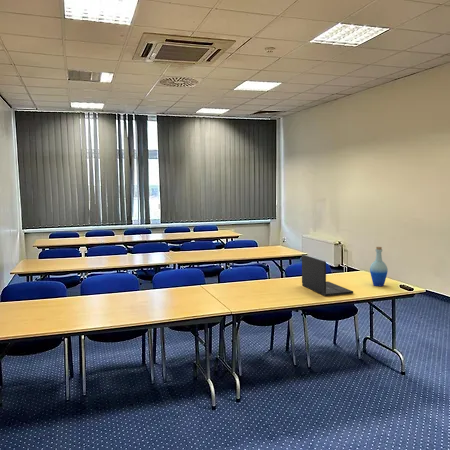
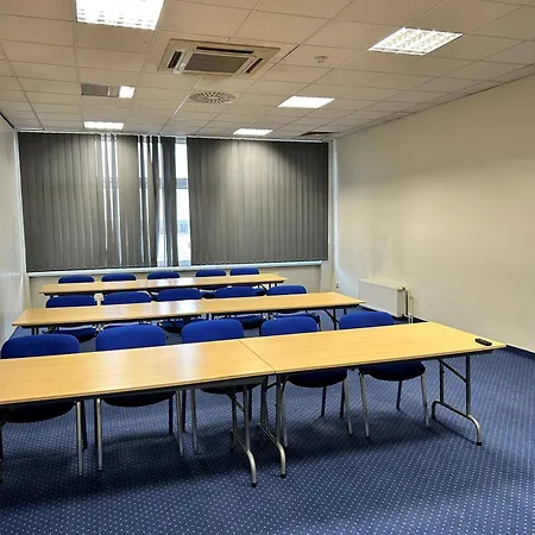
- bottle (378, 266)
- laptop (325, 273)
